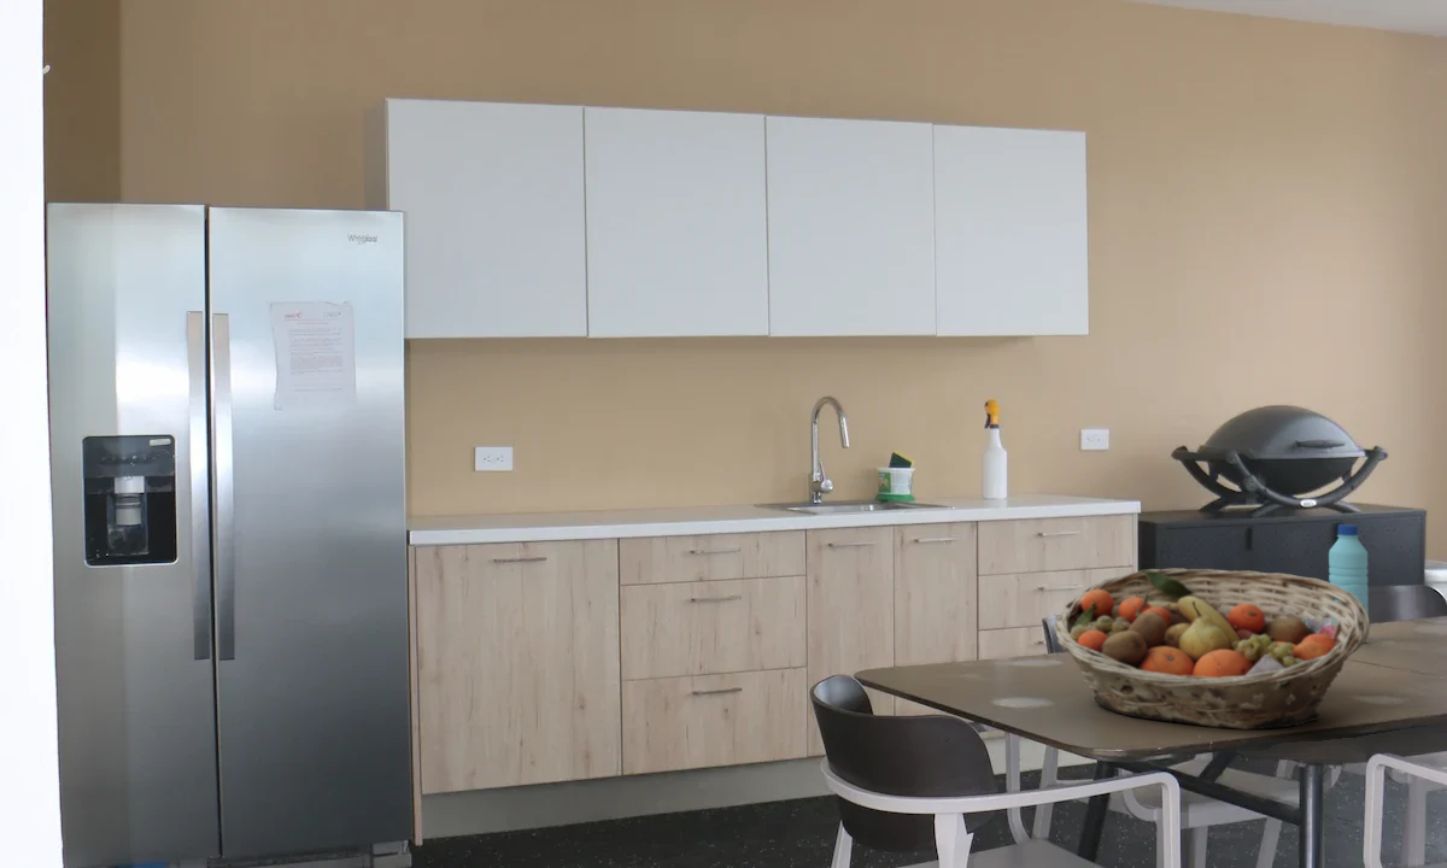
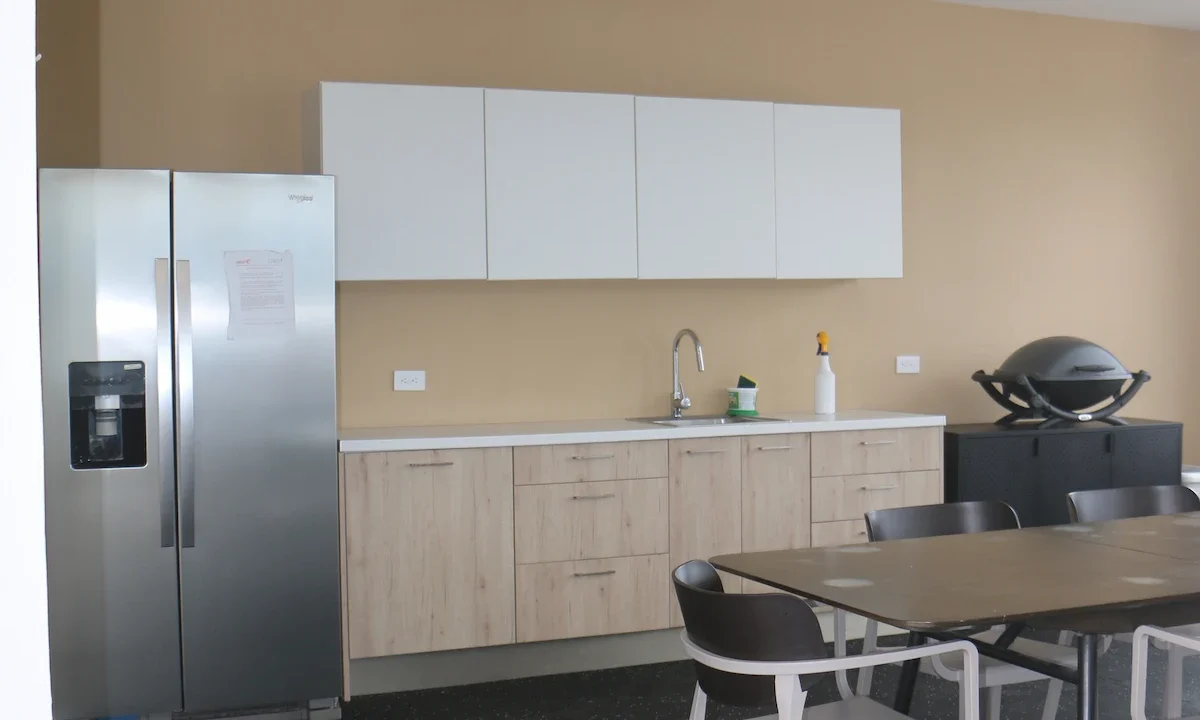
- water bottle (1348, 582)
- fruit basket (1205, 643)
